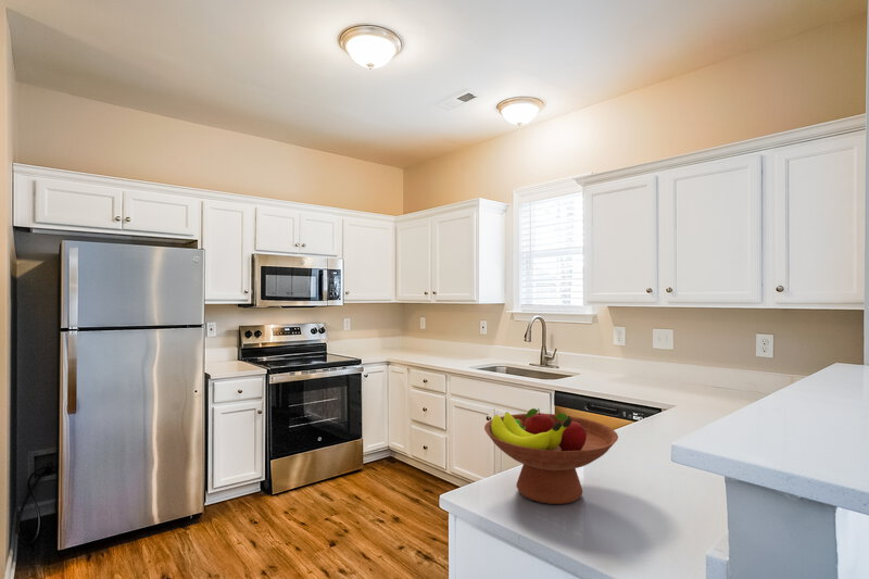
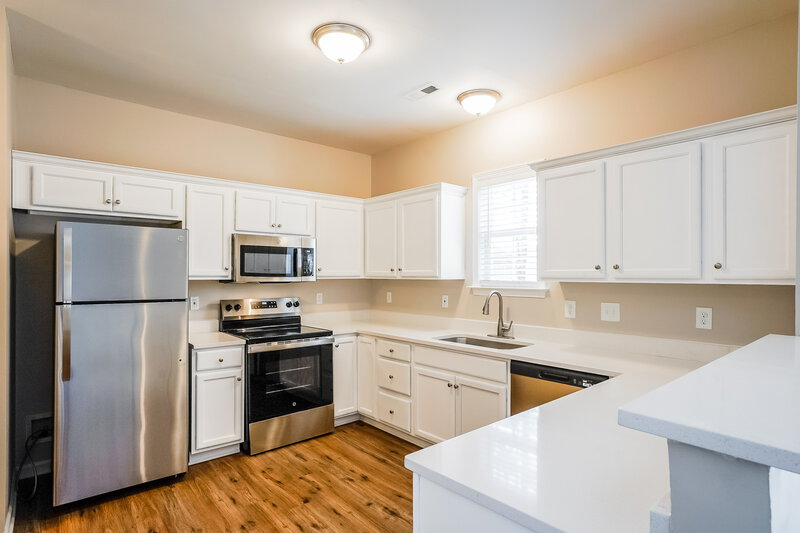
- fruit bowl (549, 449)
